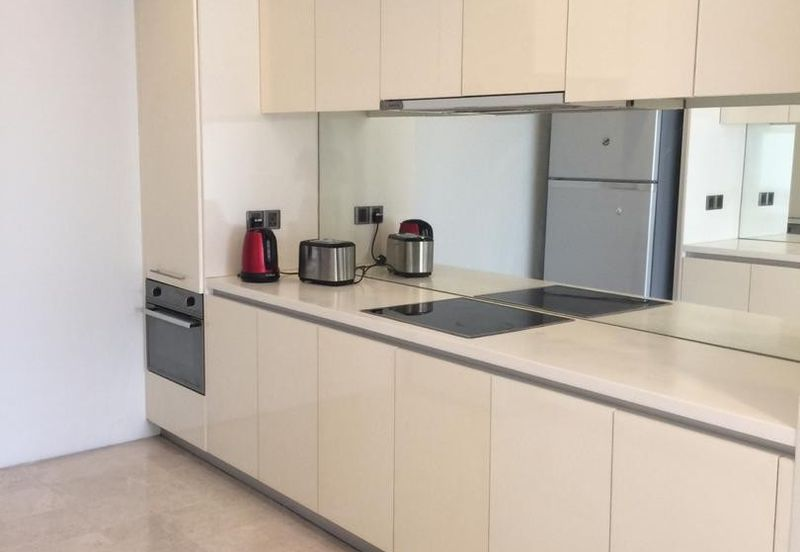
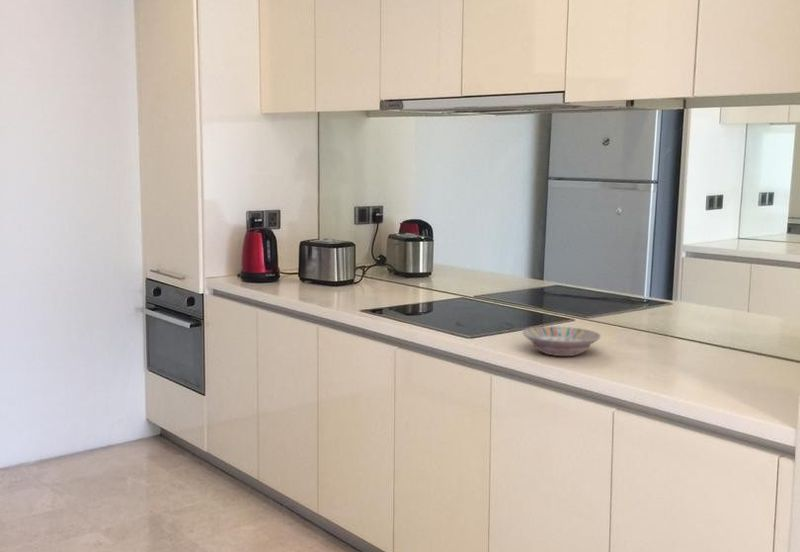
+ bowl (560, 342)
